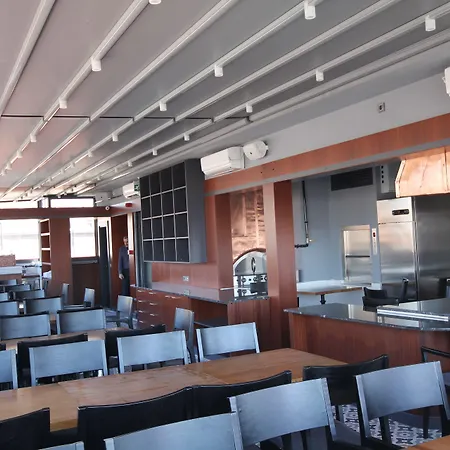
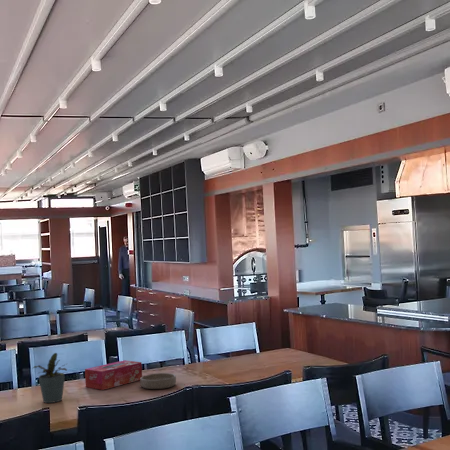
+ tissue box (114, 374)
+ potted plant (50, 377)
+ bowl (158, 381)
